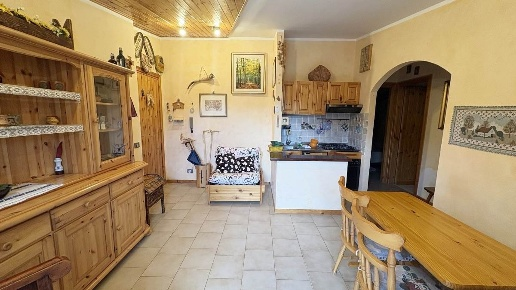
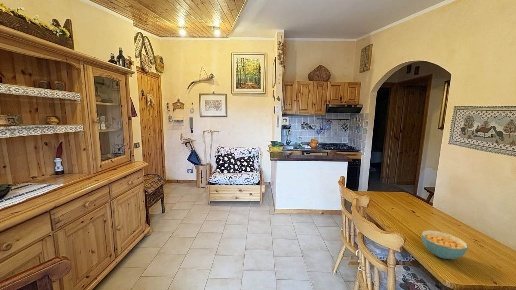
+ cereal bowl (442, 247)
